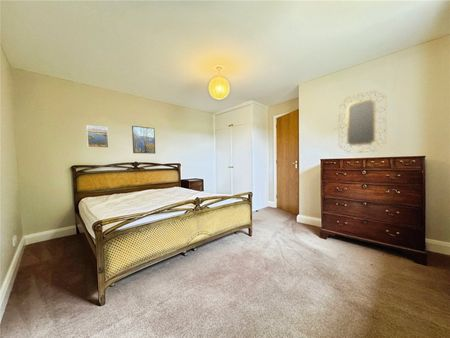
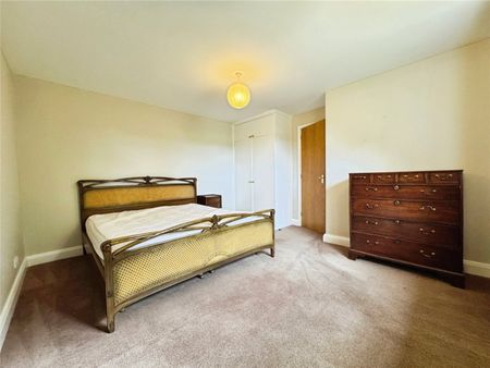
- home mirror (360, 123)
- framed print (97, 137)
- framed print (144, 140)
